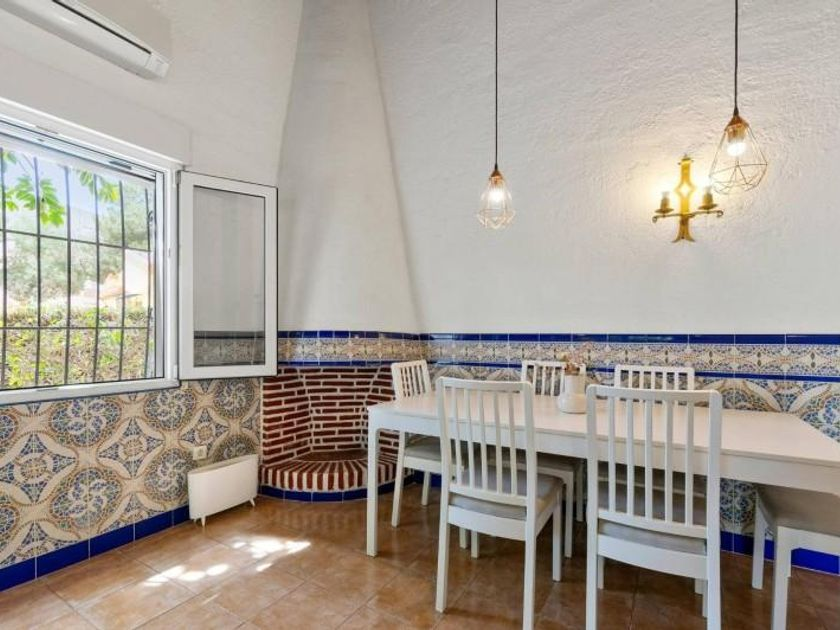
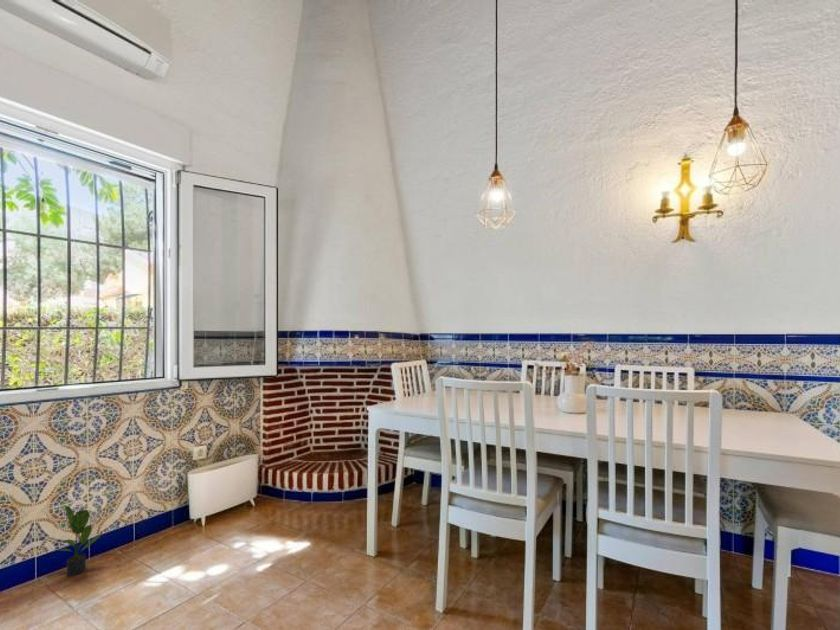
+ potted plant (80, 537)
